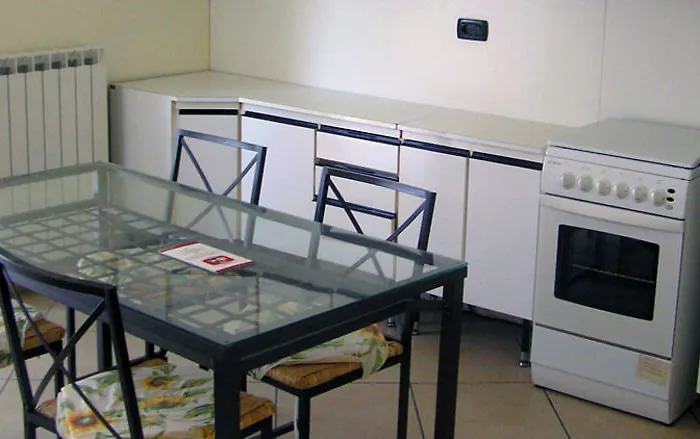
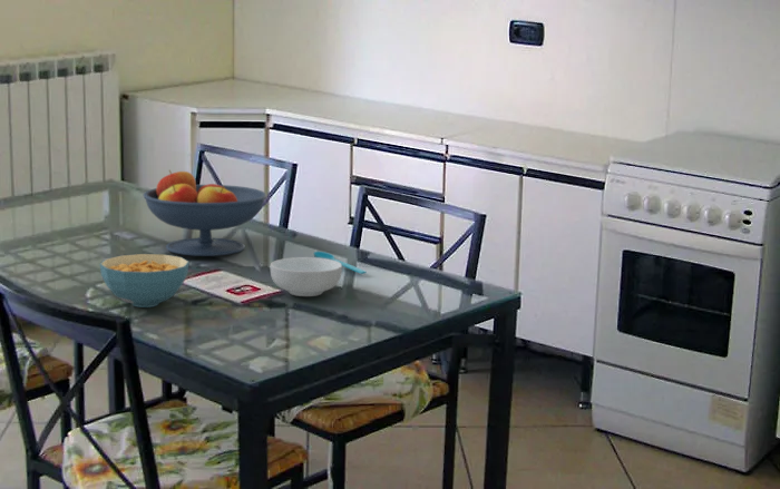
+ cereal bowl (145, 283)
+ cereal bowl (305, 277)
+ fruit bowl (205, 211)
+ spoon (339, 262)
